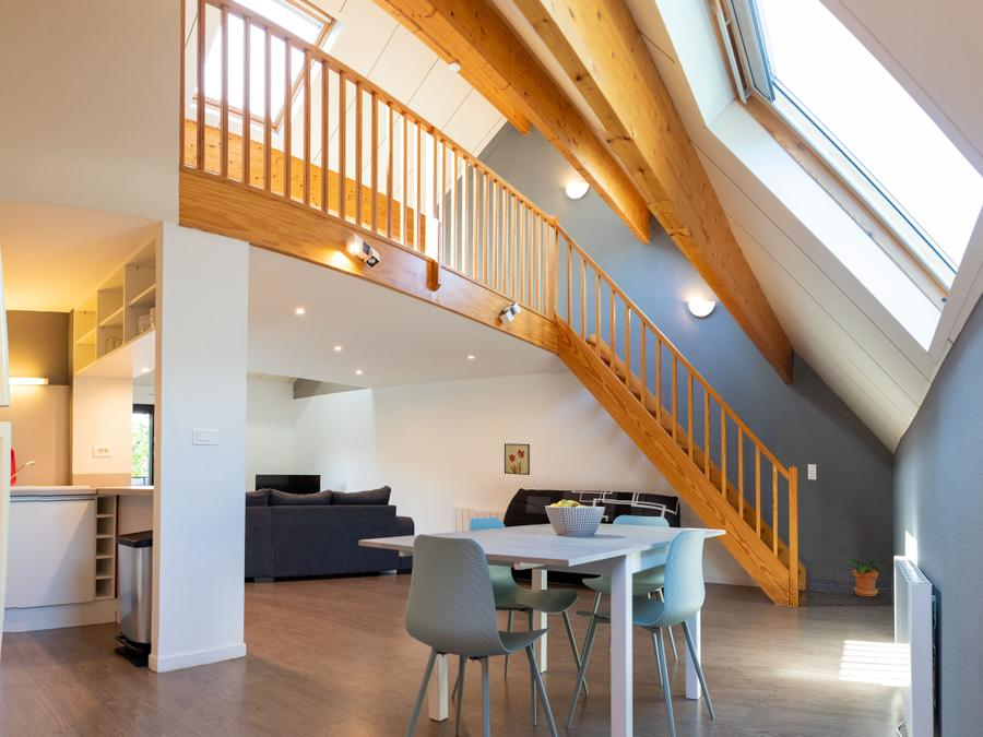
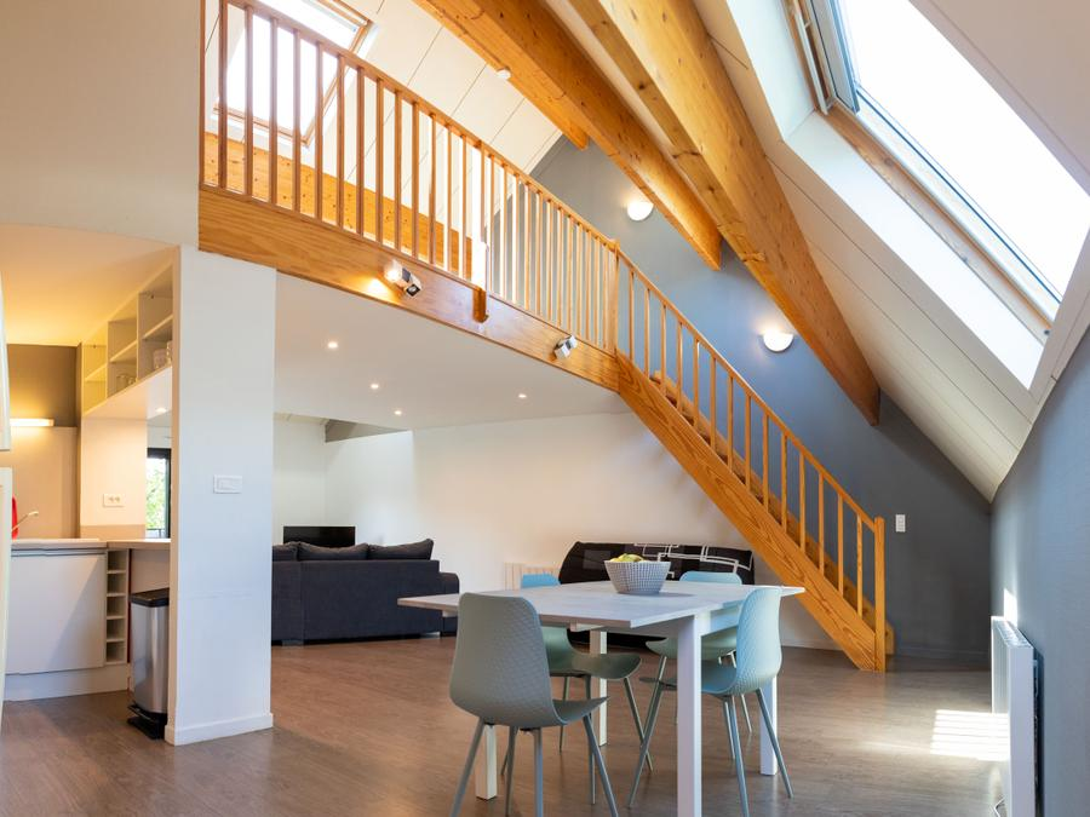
- wall art (517, 459)
- potted plant (863, 578)
